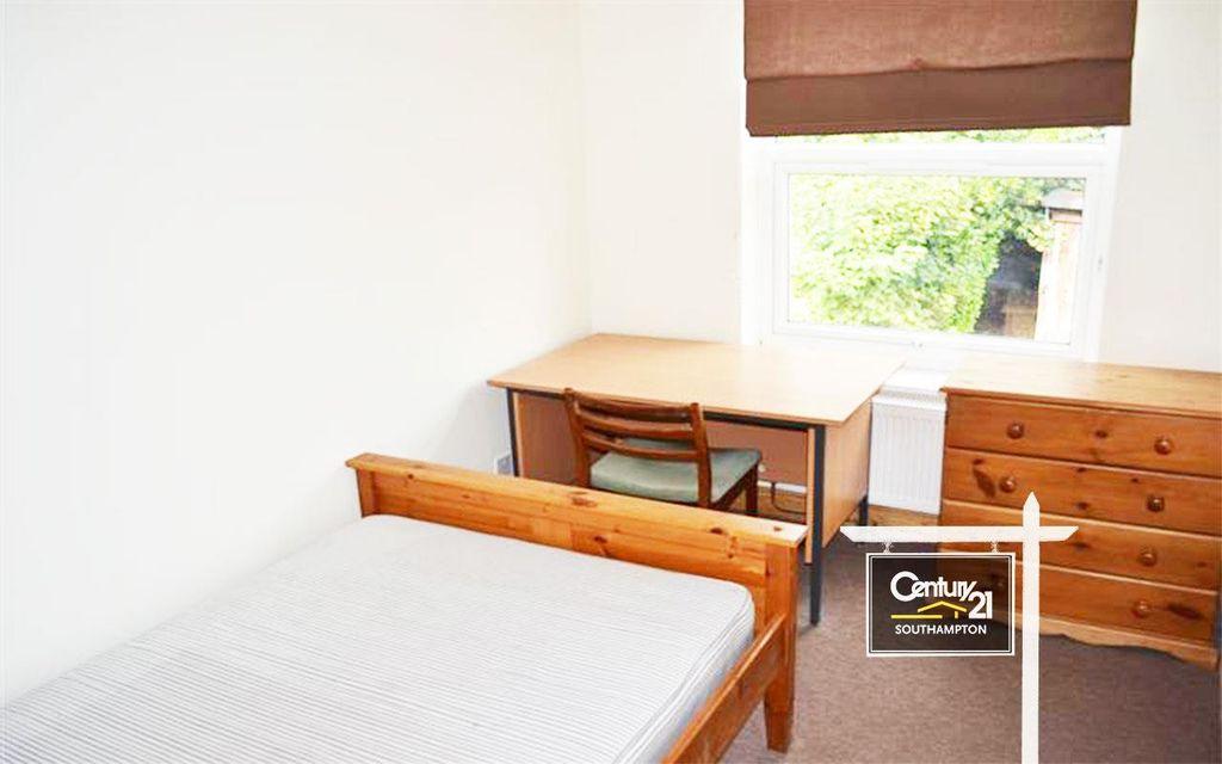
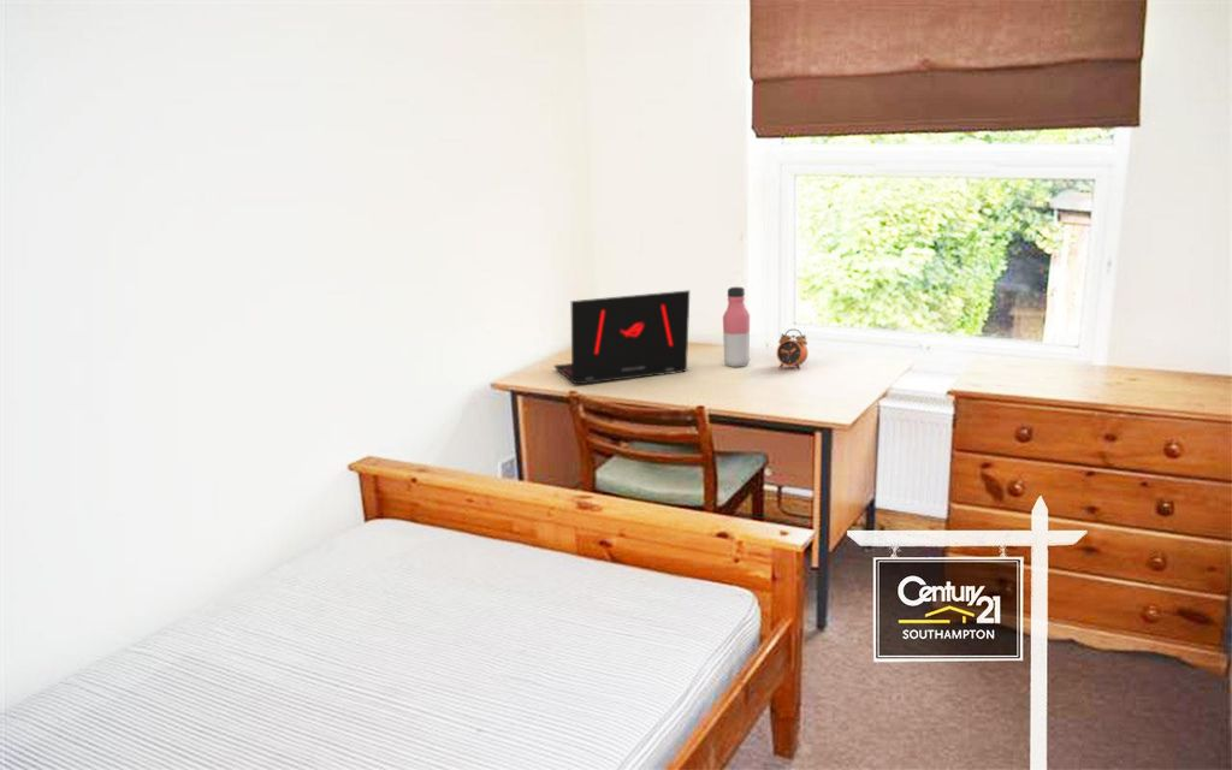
+ laptop (620, 331)
+ alarm clock (792, 348)
+ water bottle (736, 326)
